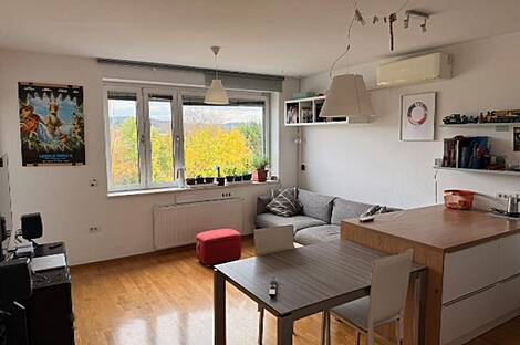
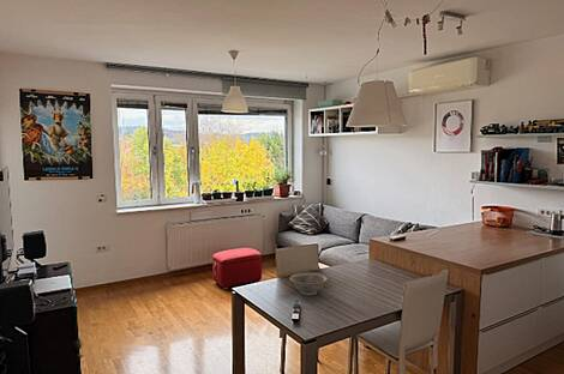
+ decorative bowl (308, 285)
